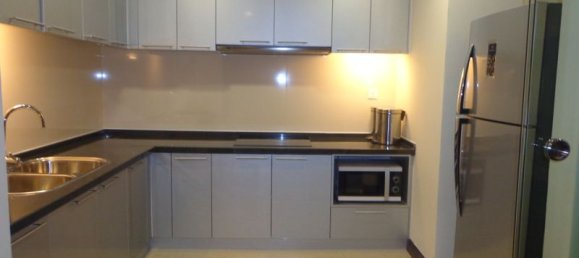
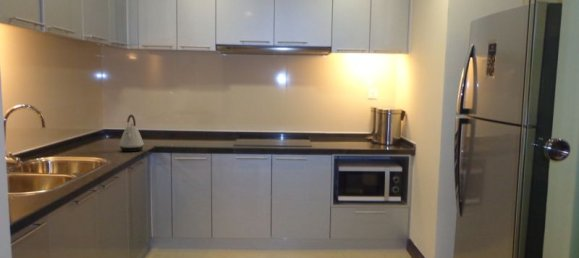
+ kettle (131, 132)
